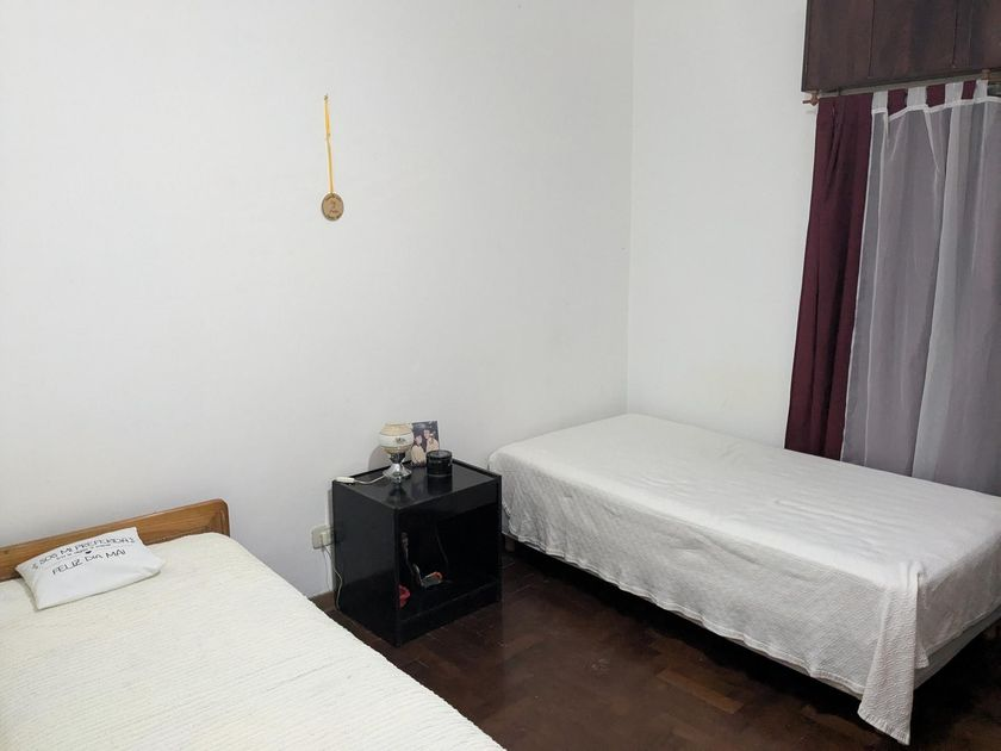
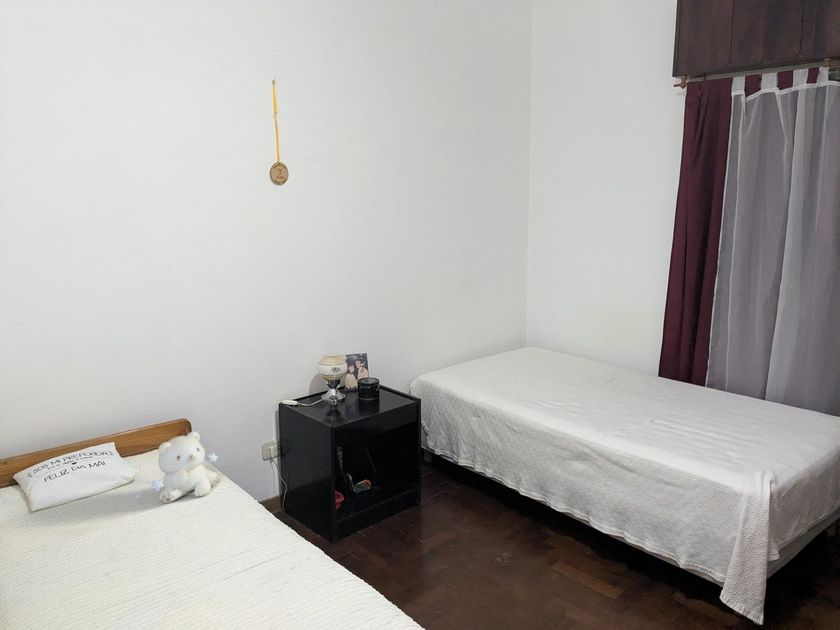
+ teddy bear (182, 464)
